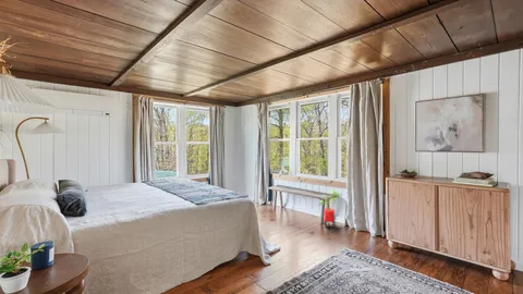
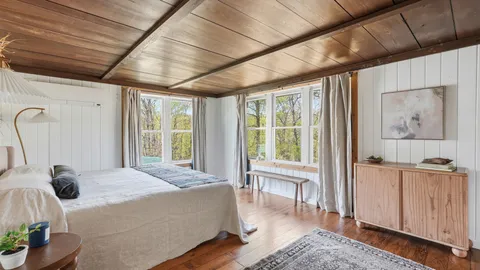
- house plant (329, 208)
